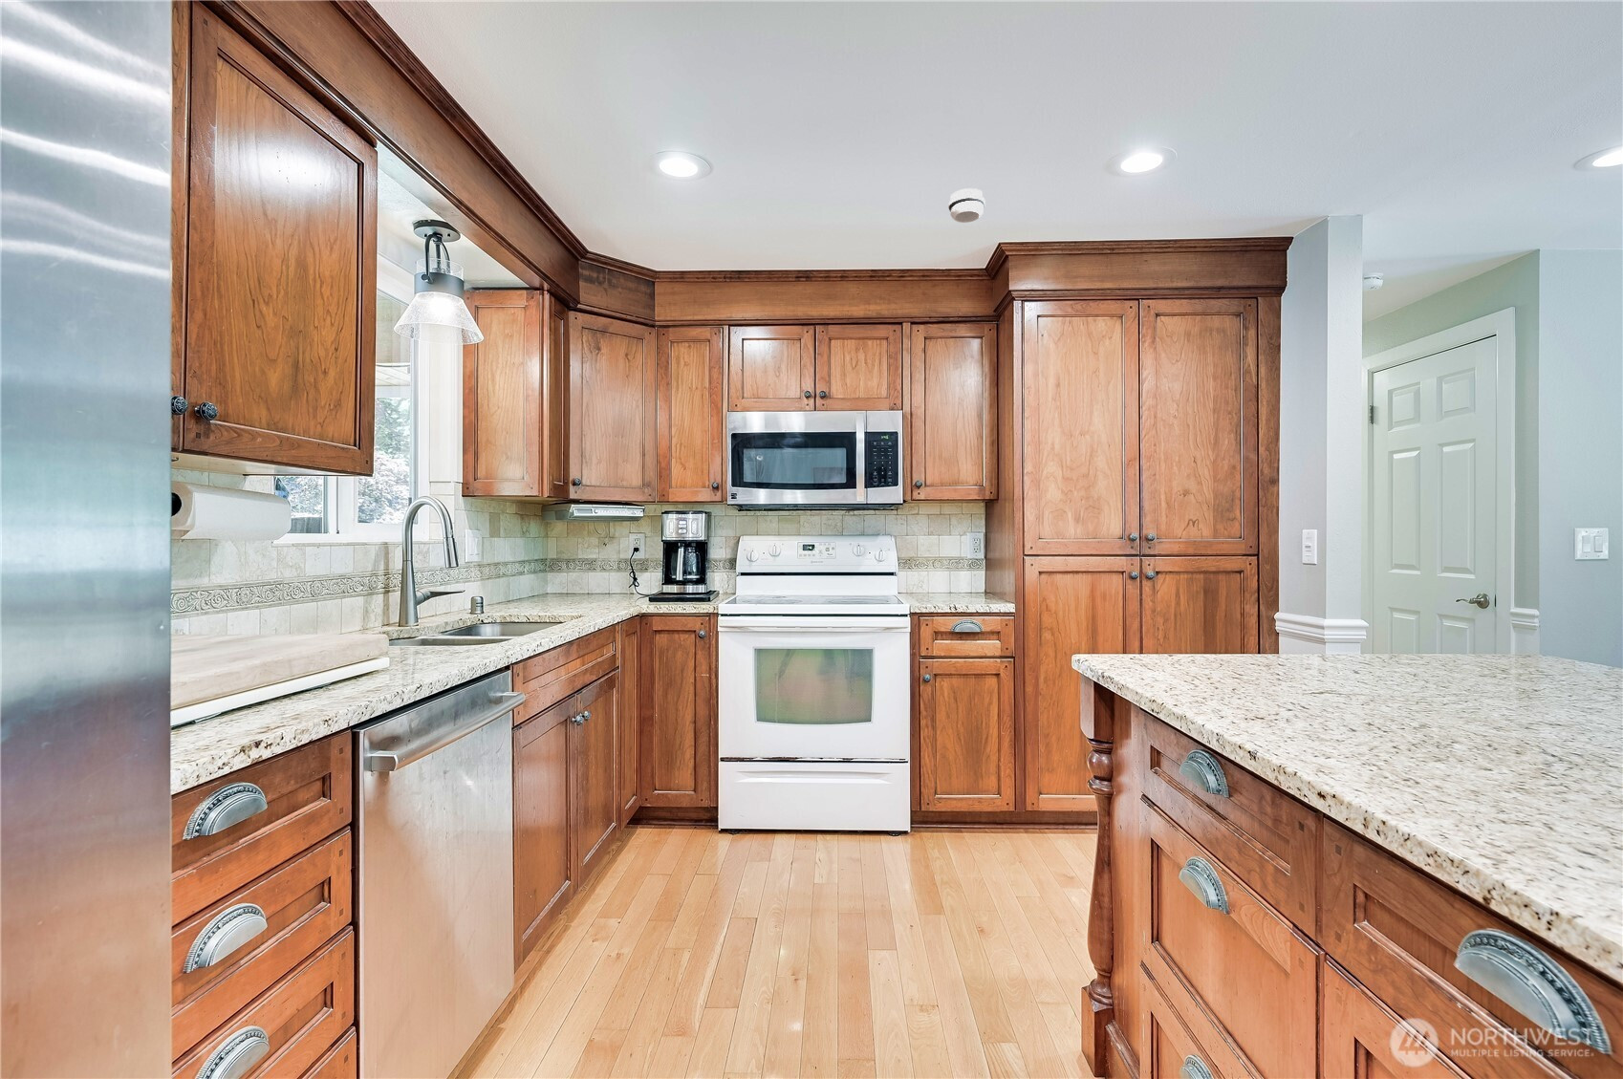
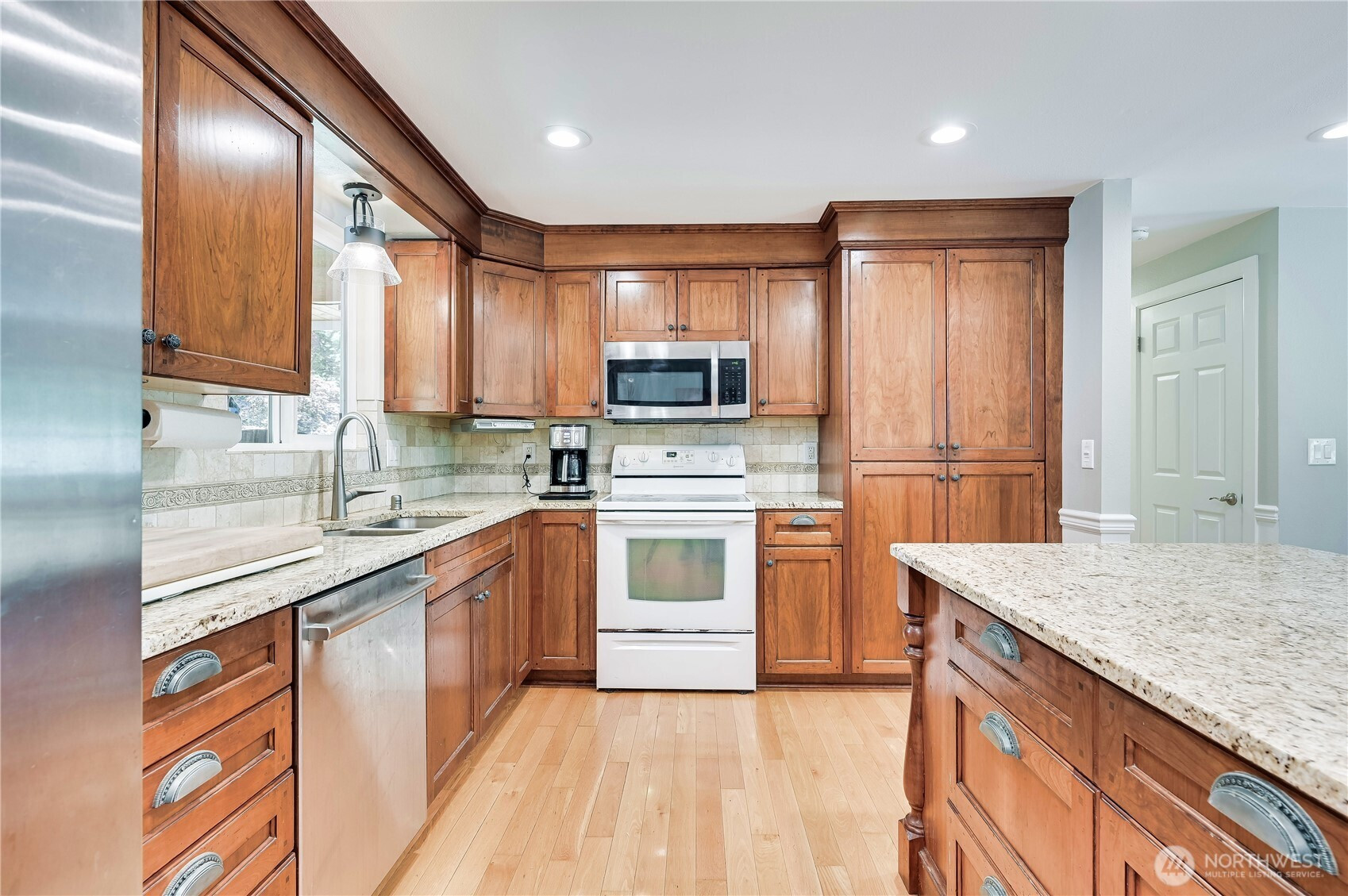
- smoke detector (967, 206)
